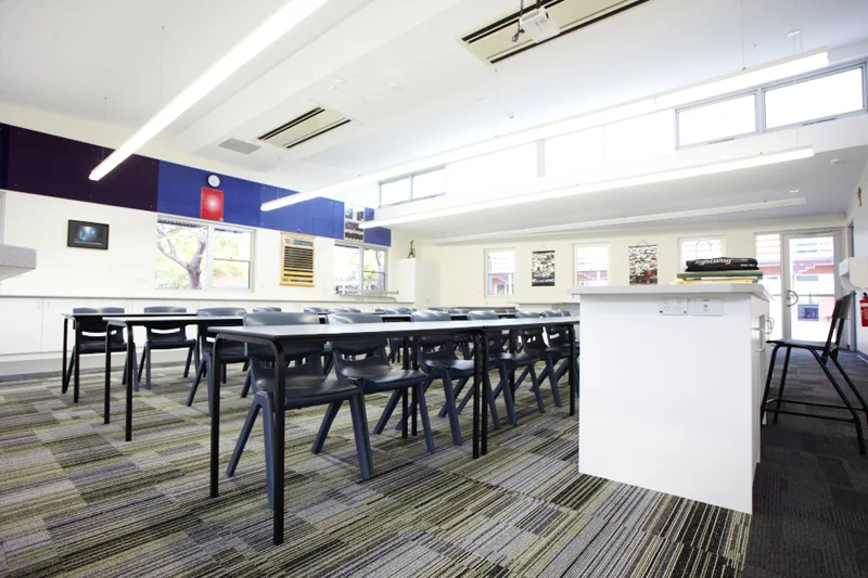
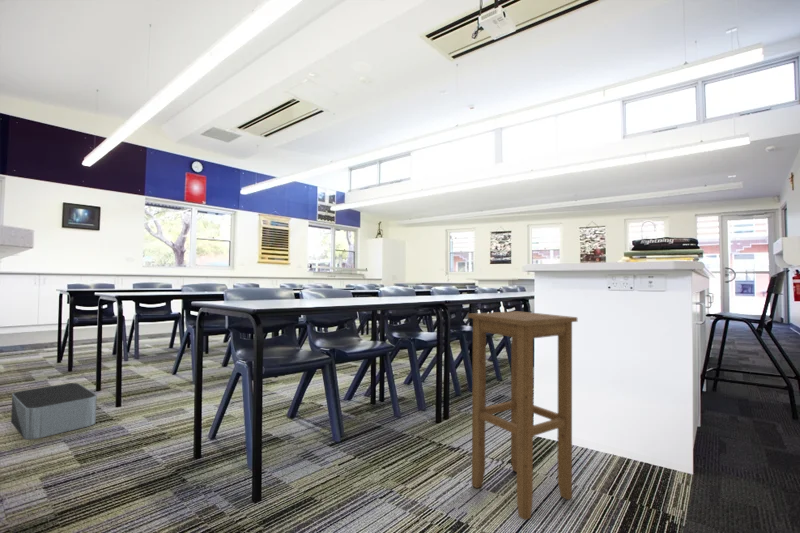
+ storage bin (54, 408)
+ stool (520, 402)
